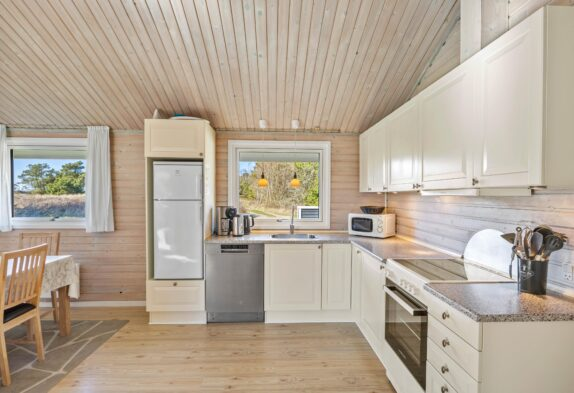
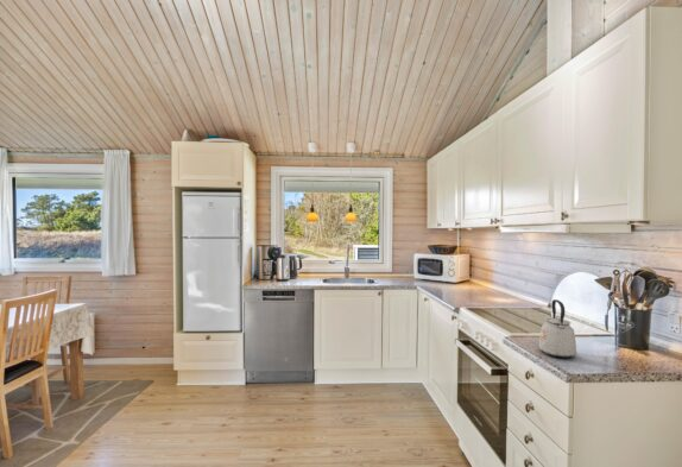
+ kettle (555, 326)
